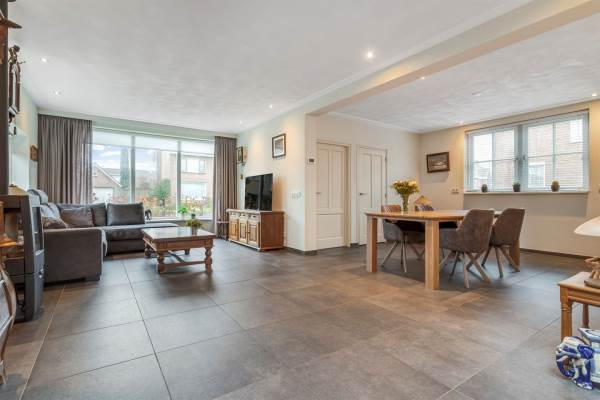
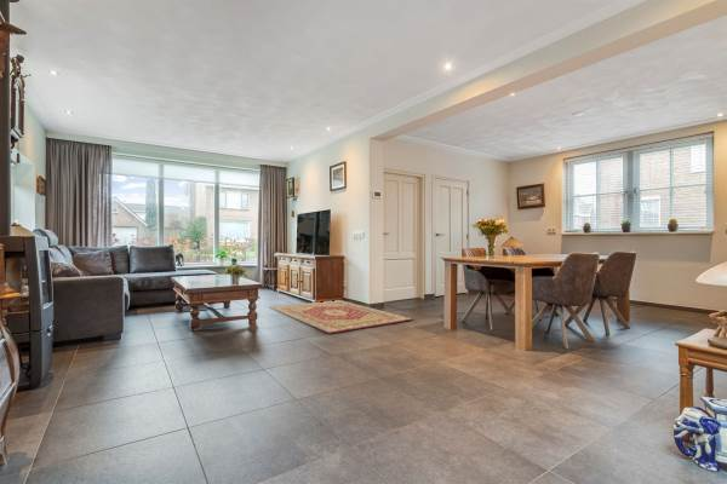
+ rug (334, 312)
